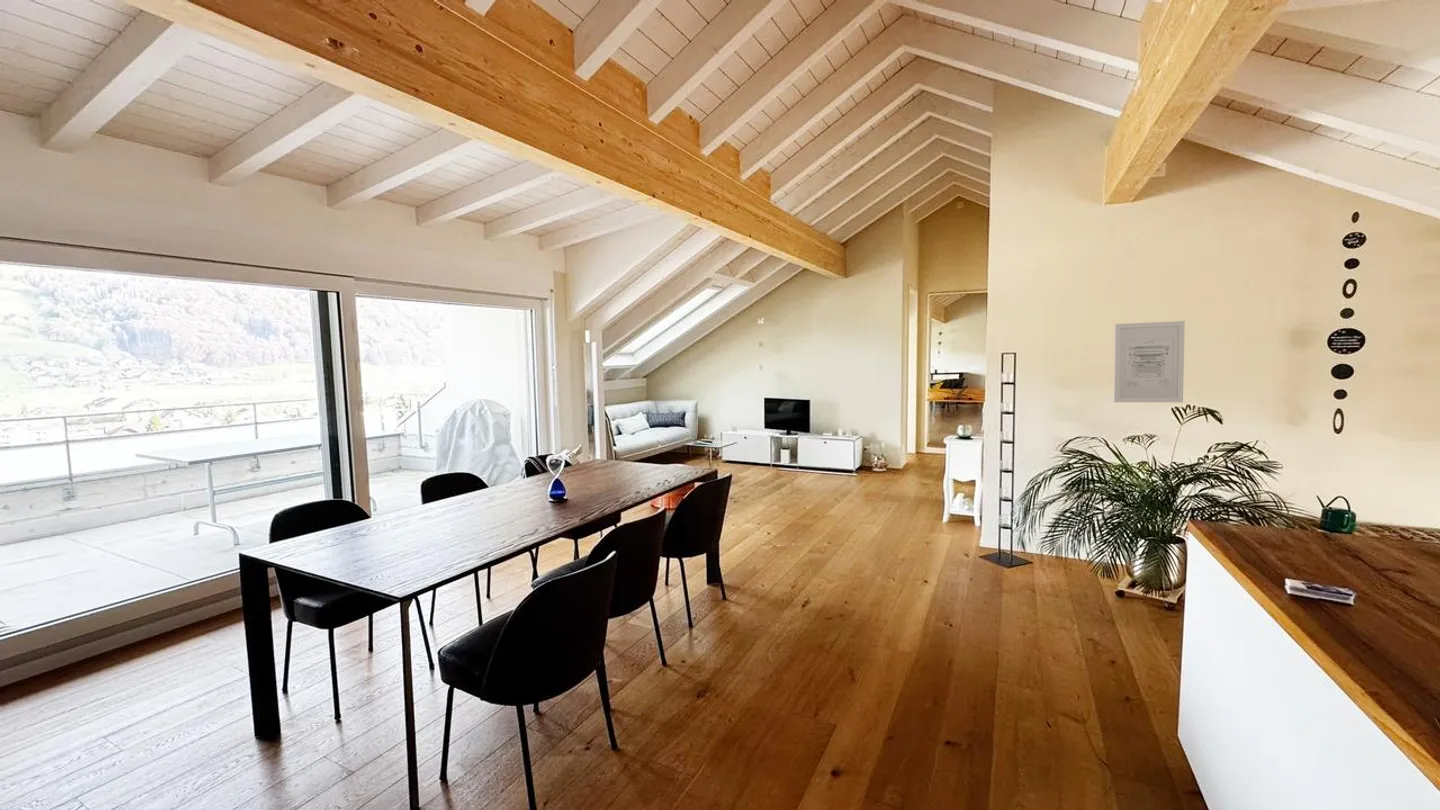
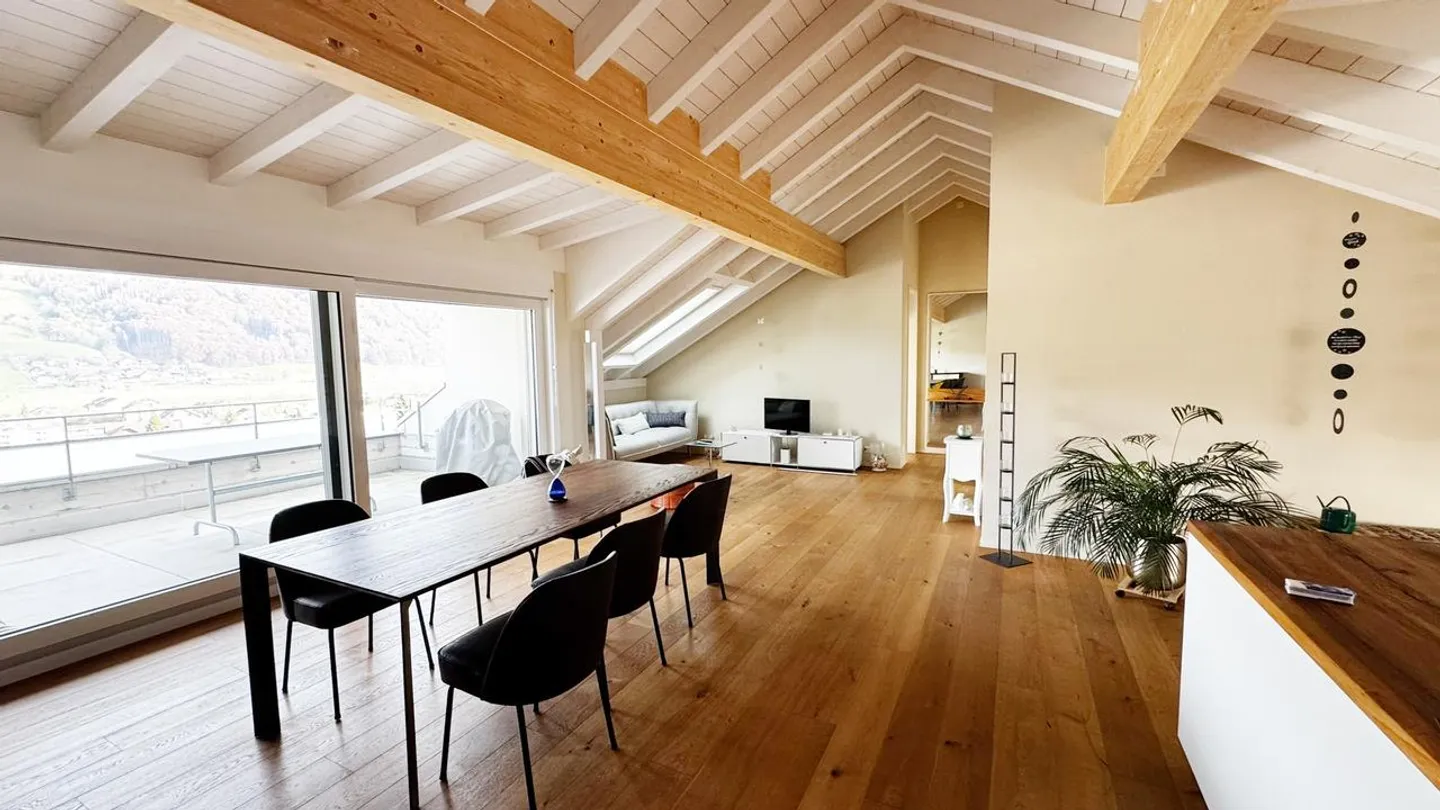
- wall art (1148, 362)
